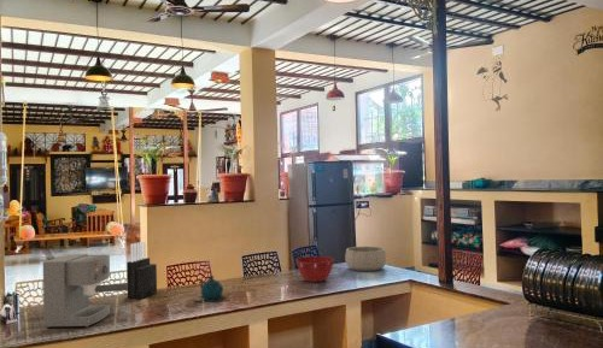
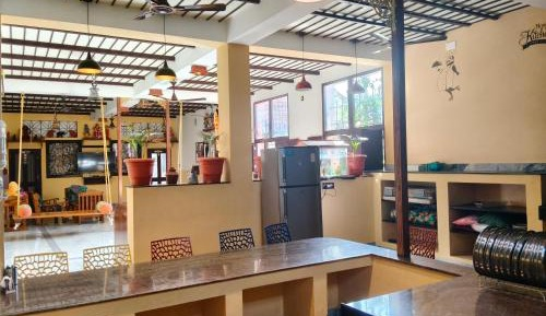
- mixing bowl (315, 270)
- decorative bowl (365, 258)
- coffee maker (83, 288)
- knife block (144, 269)
- teapot (212, 287)
